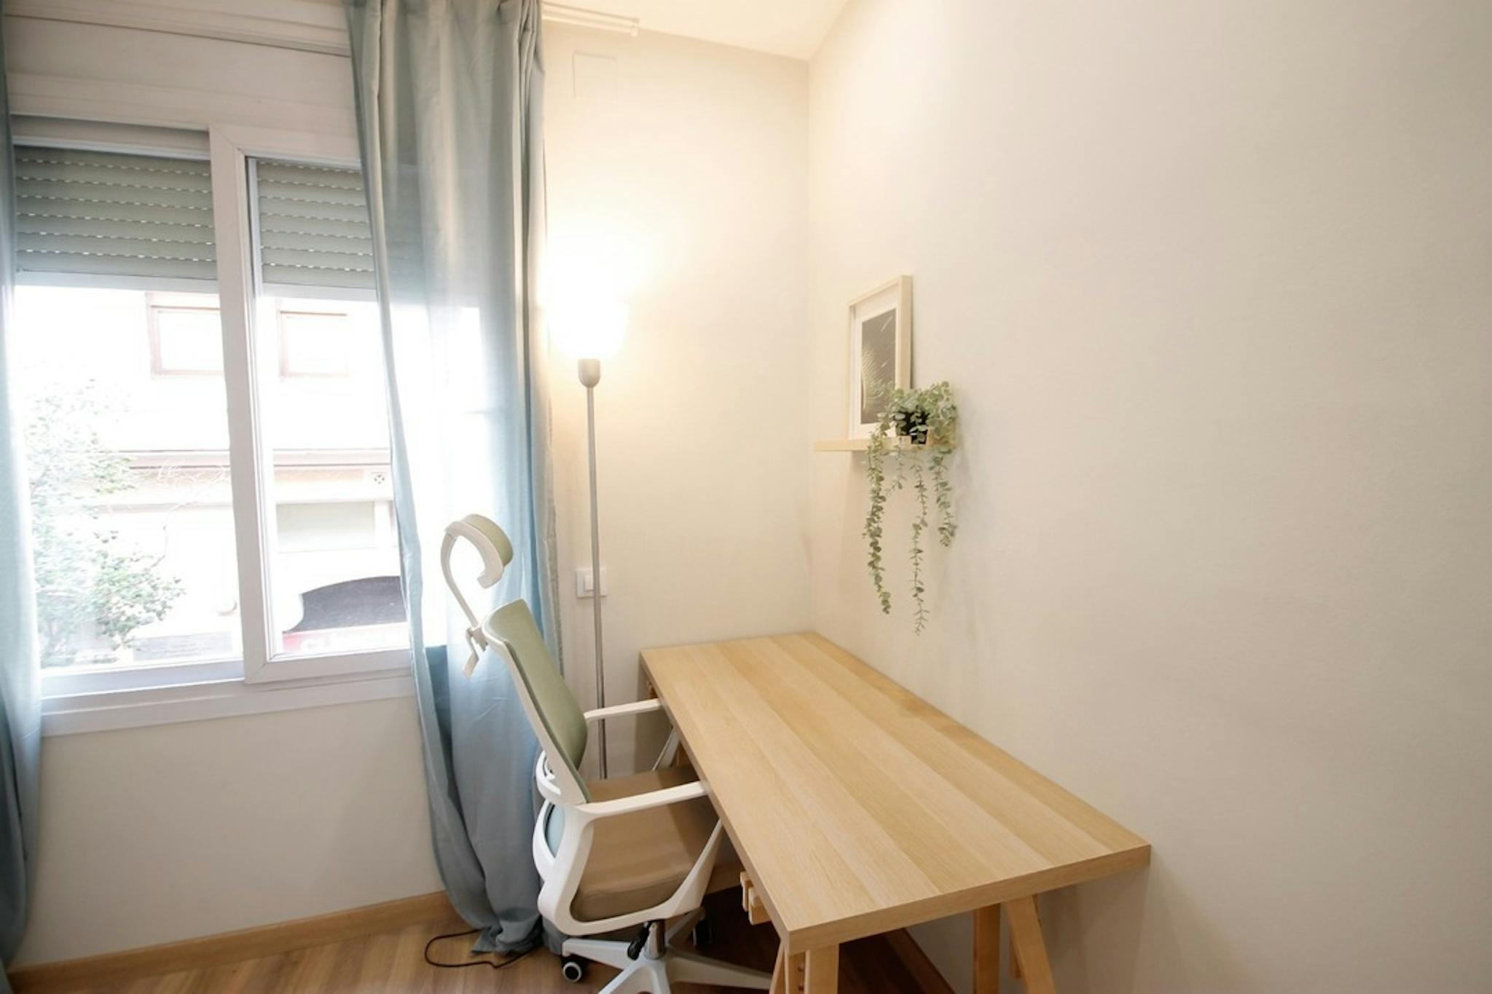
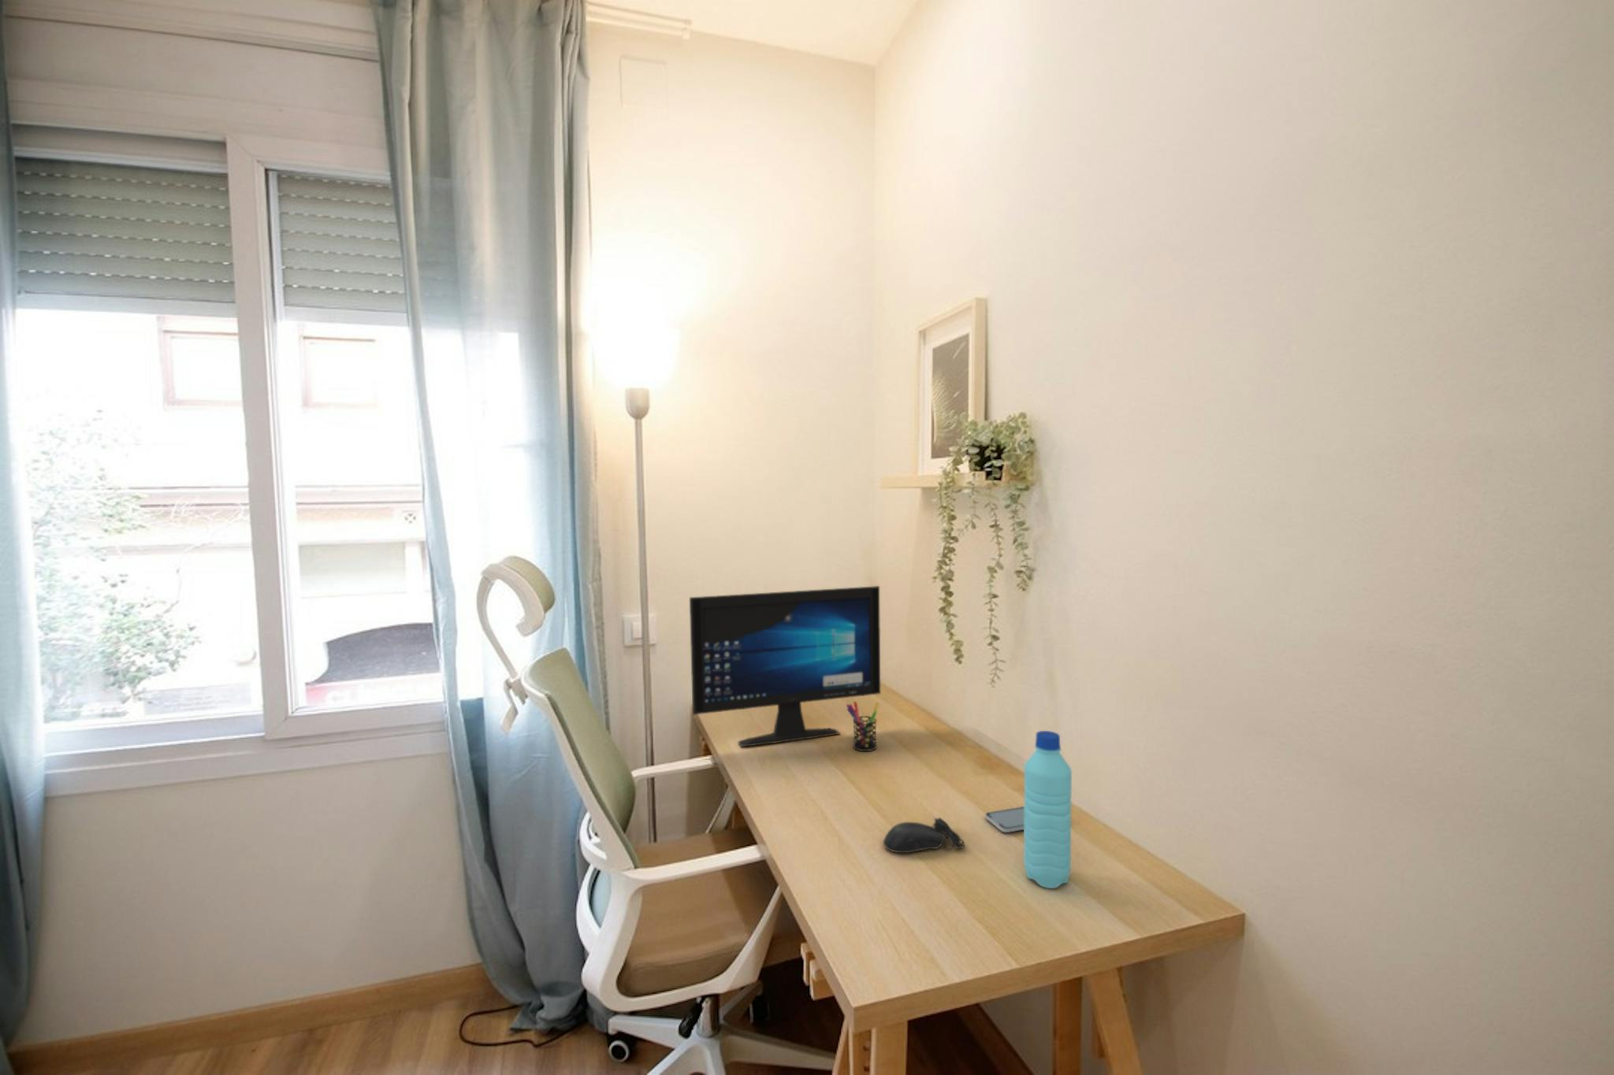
+ pen holder (865, 723)
+ computer monitor (784, 661)
+ computer mouse (919, 833)
+ water bottle (1048, 806)
+ smartphone (1024, 817)
